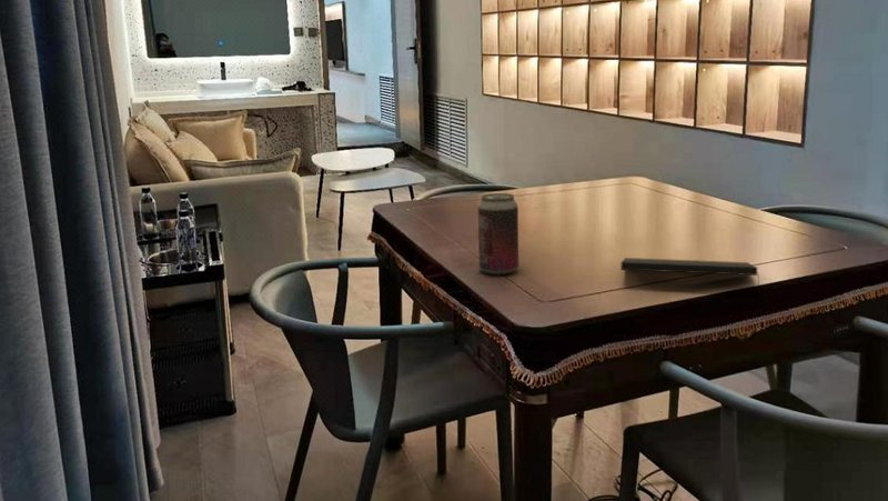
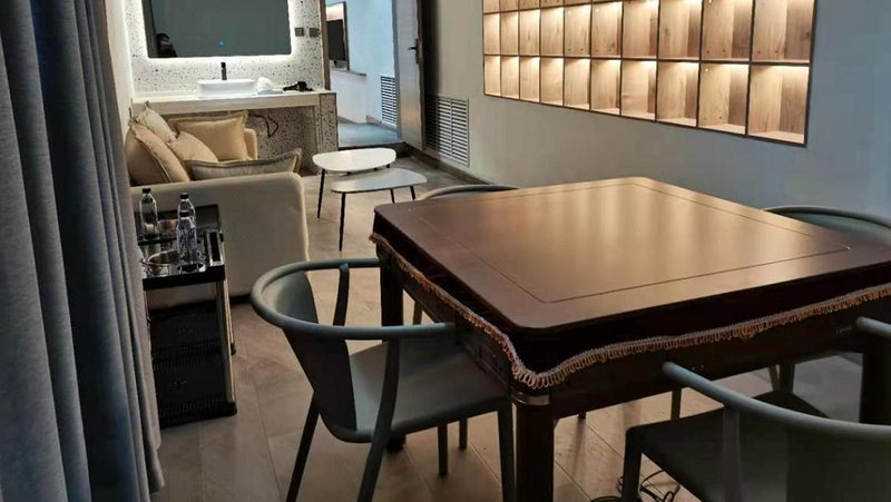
- notepad (686, 265)
- beverage can (498, 233)
